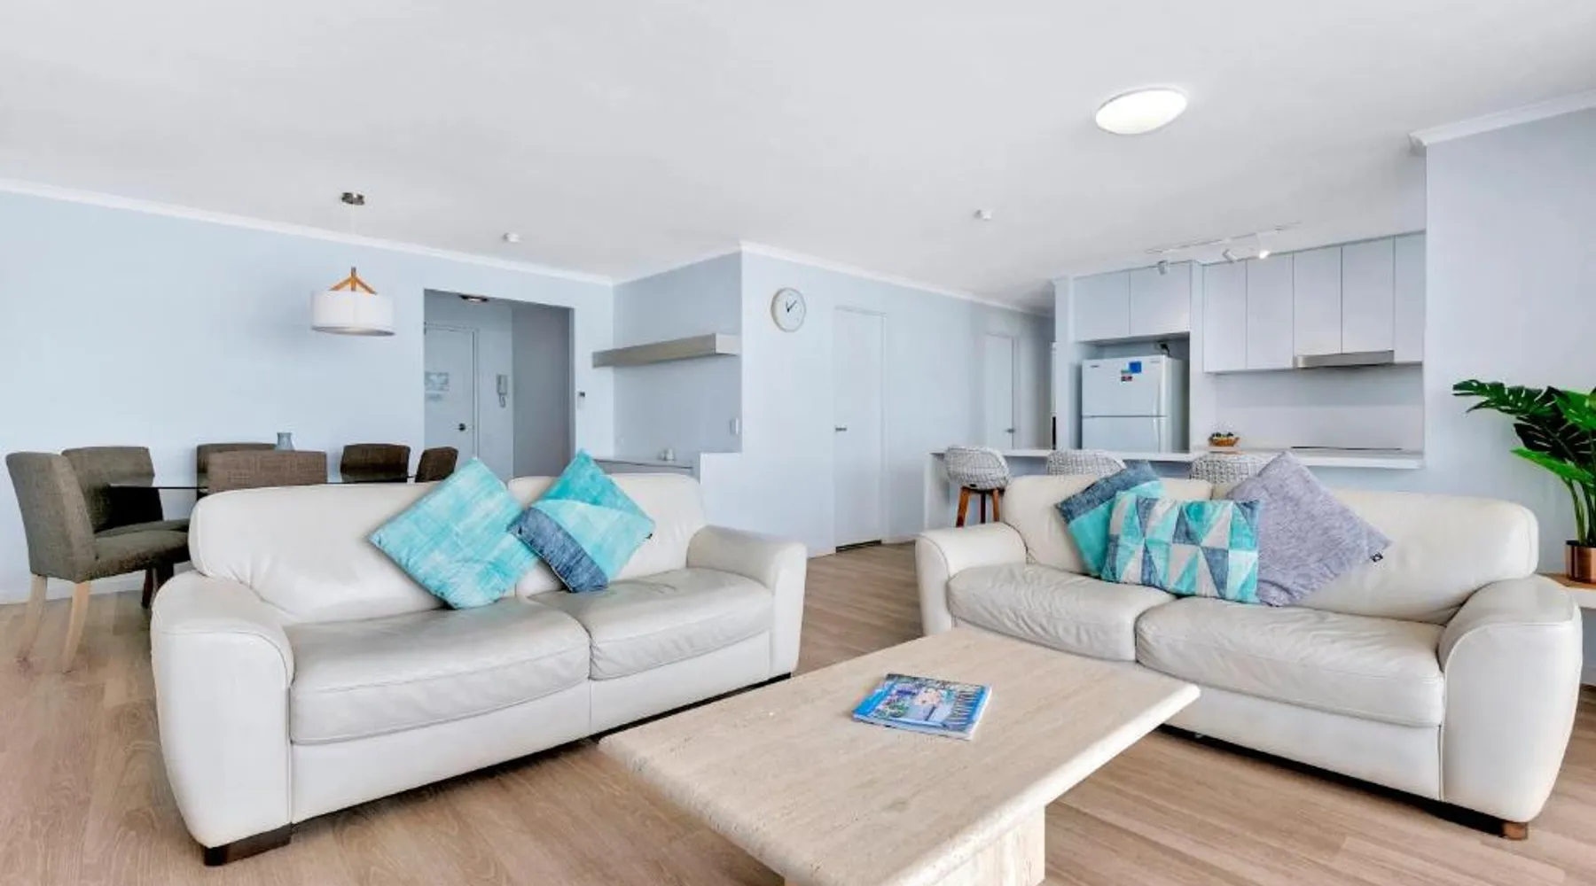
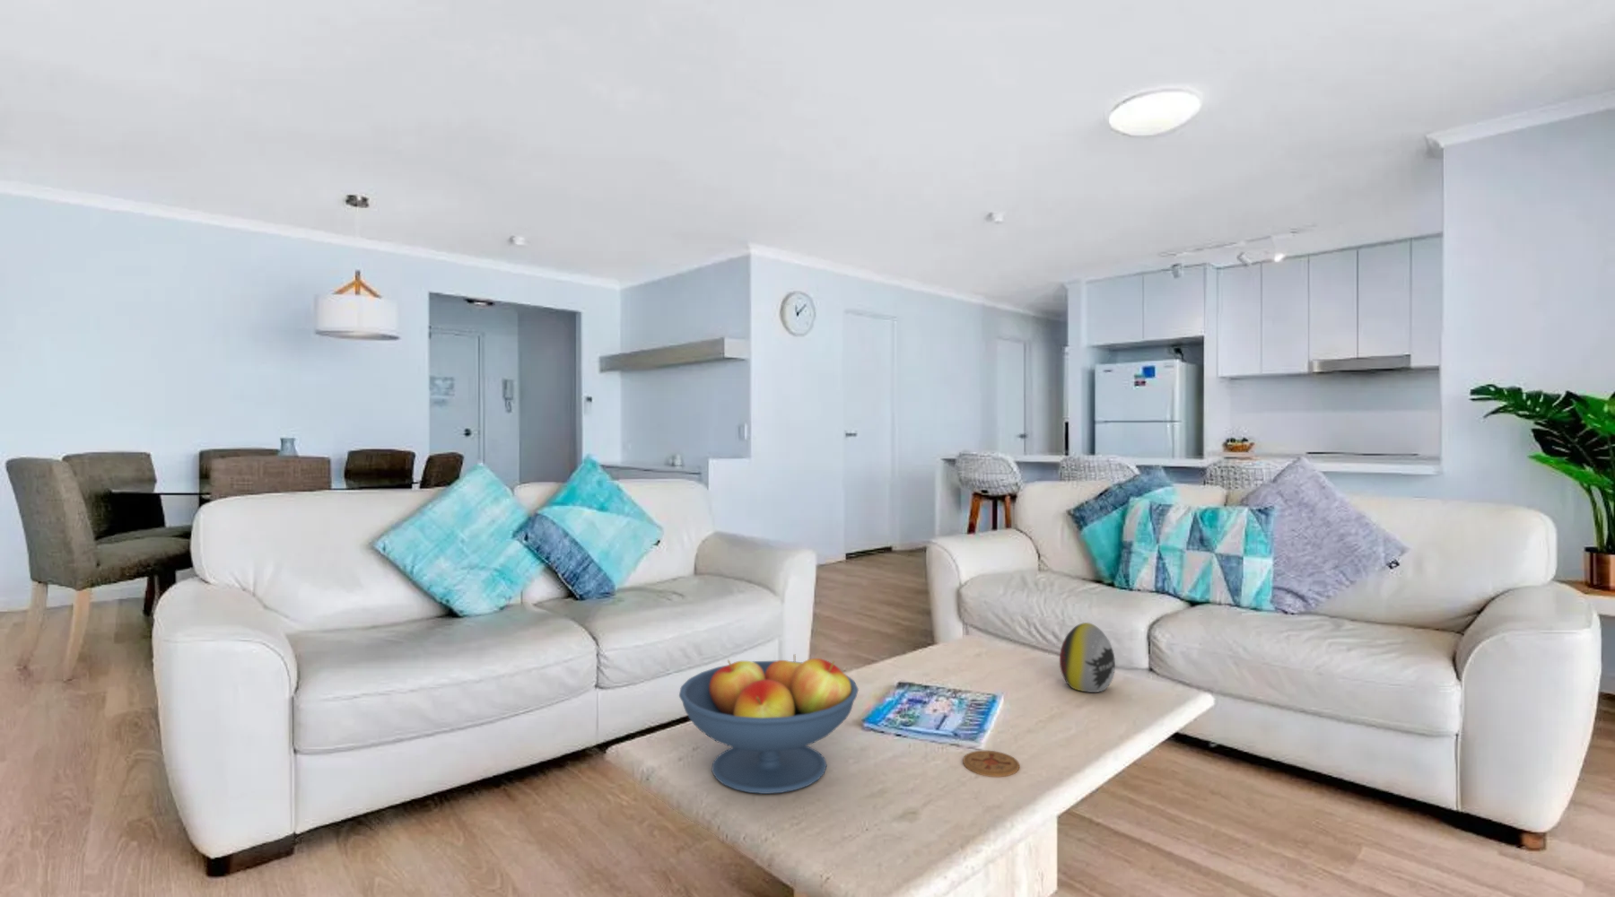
+ decorative egg (1087, 655)
+ coaster (991, 763)
+ fruit bowl (769, 713)
